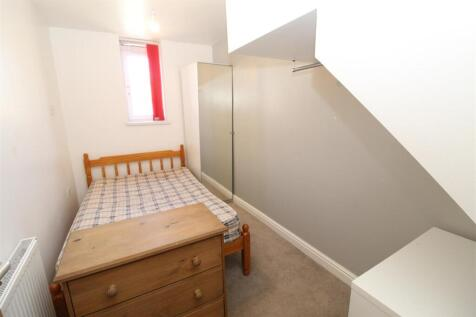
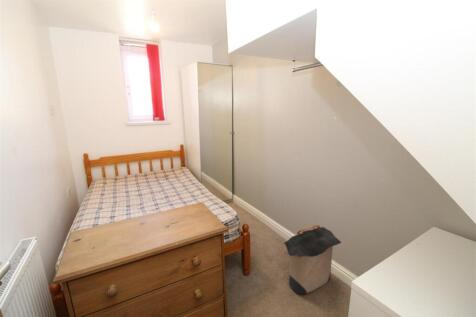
+ laundry hamper (311, 250)
